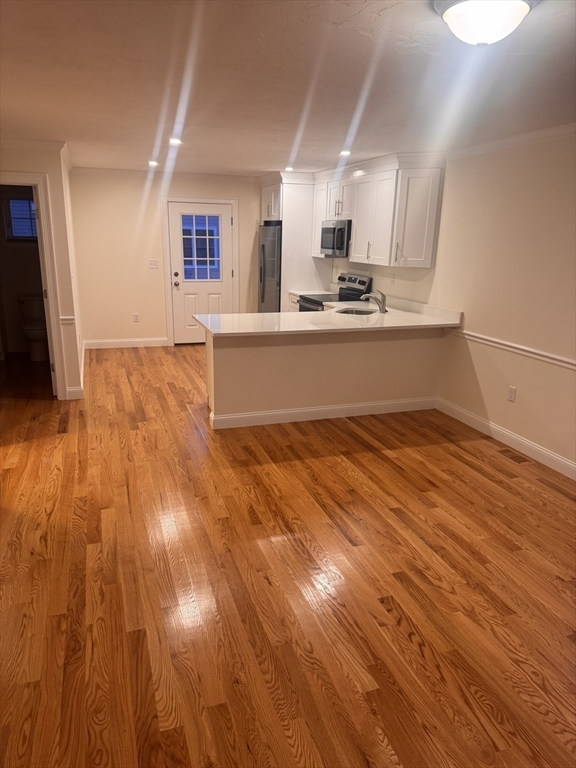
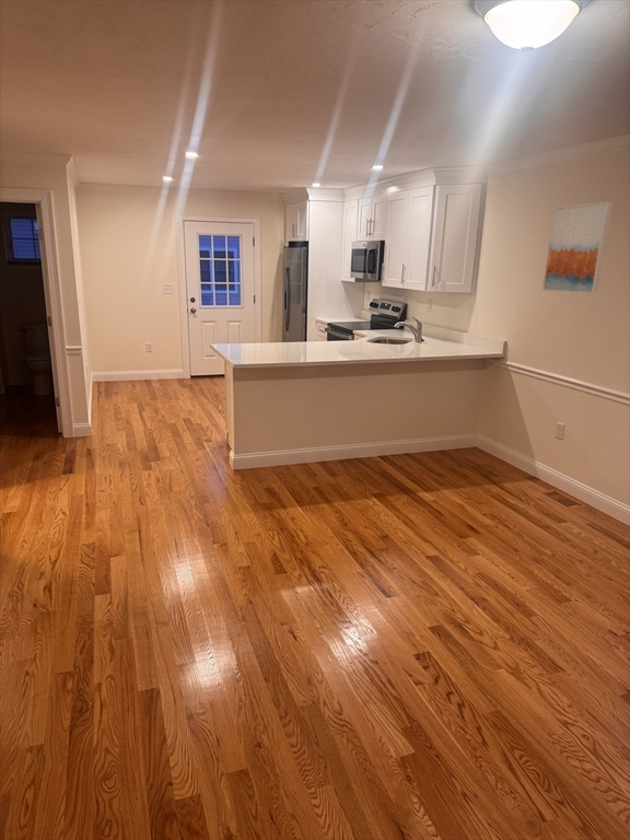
+ wall art (574, 249)
